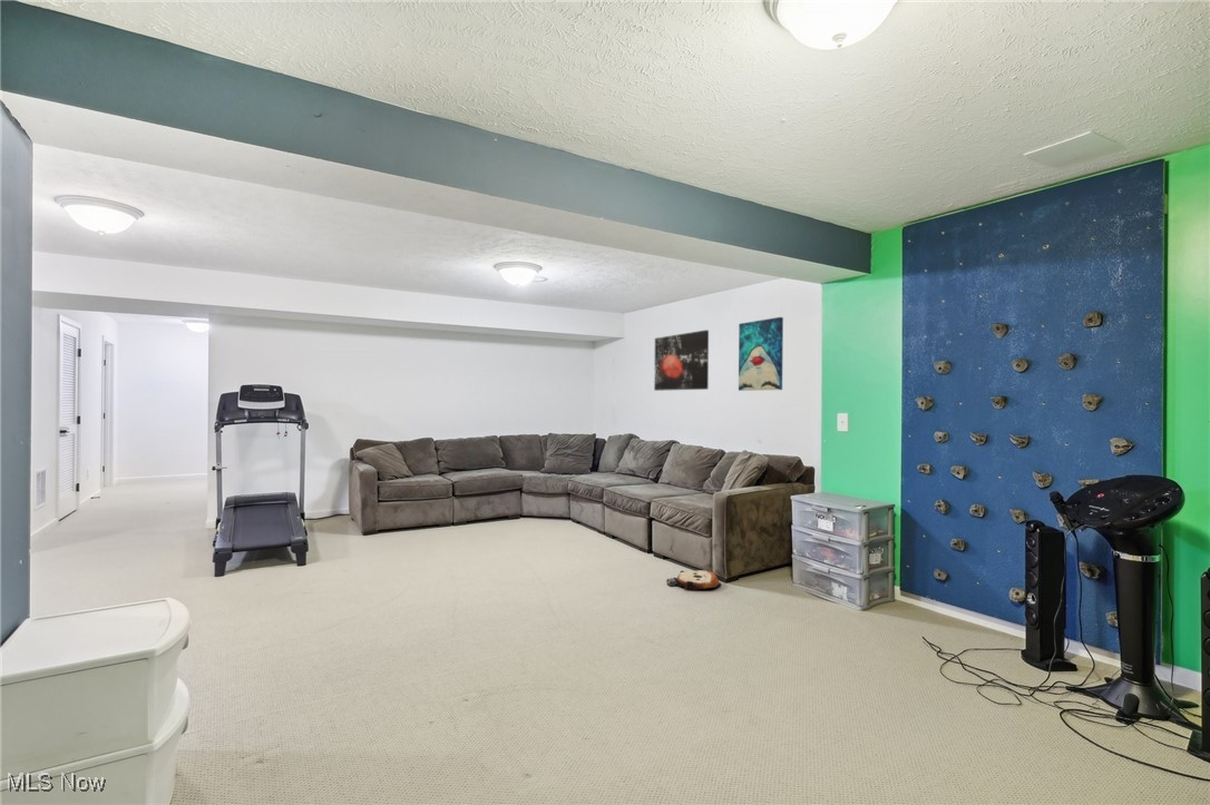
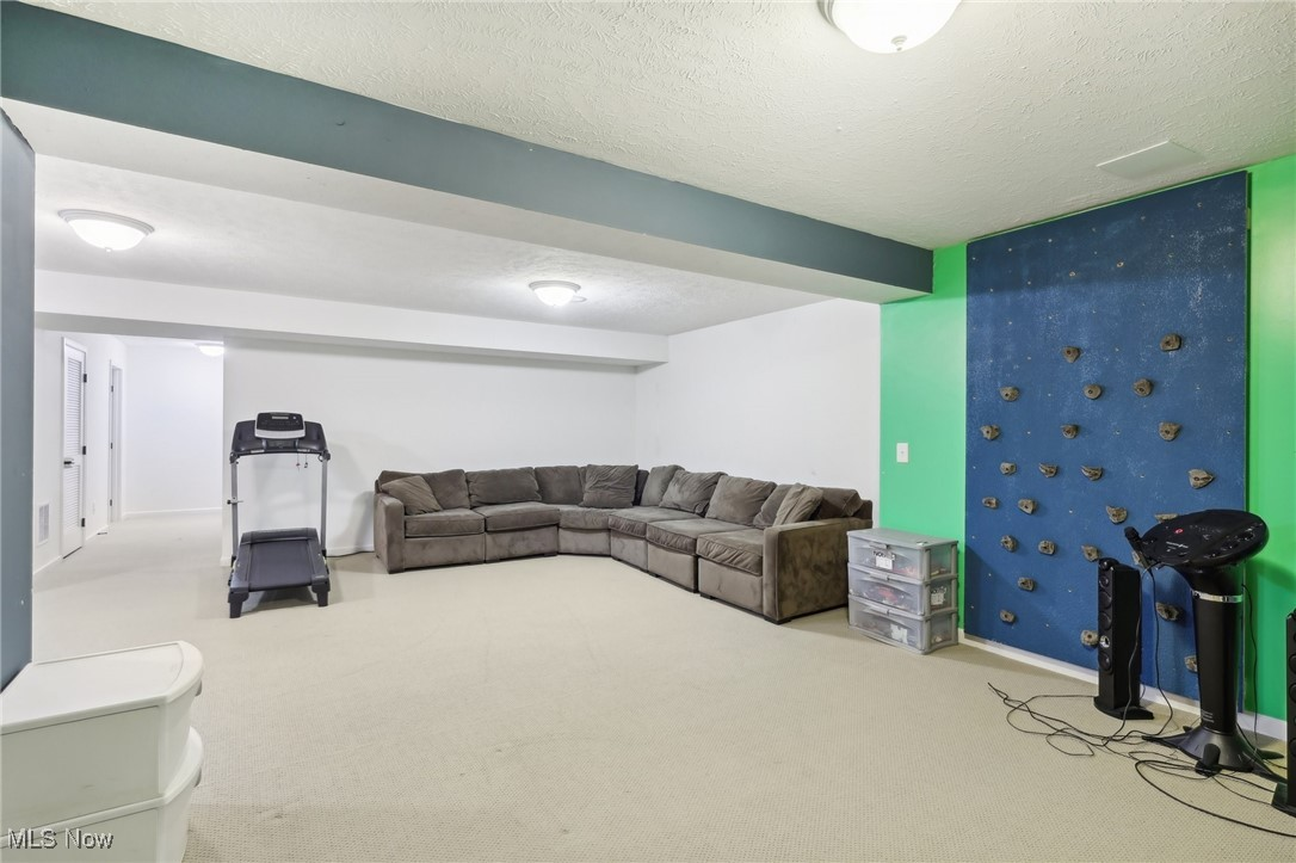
- wall art (759, 355)
- plush toy (694, 578)
- wall art (680, 362)
